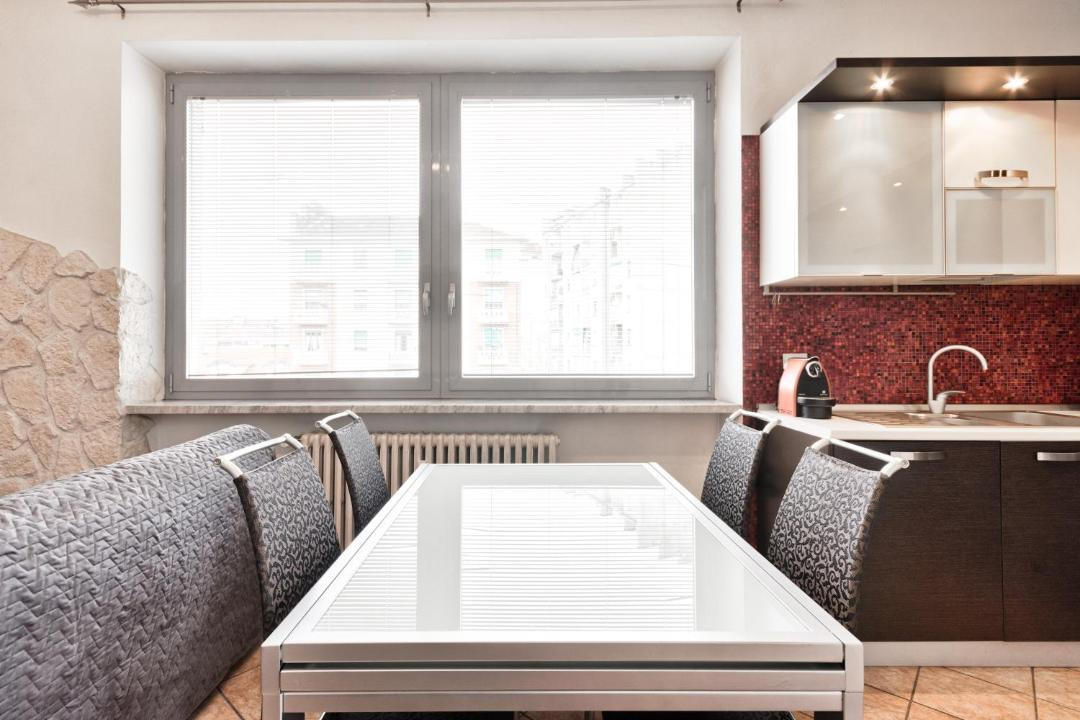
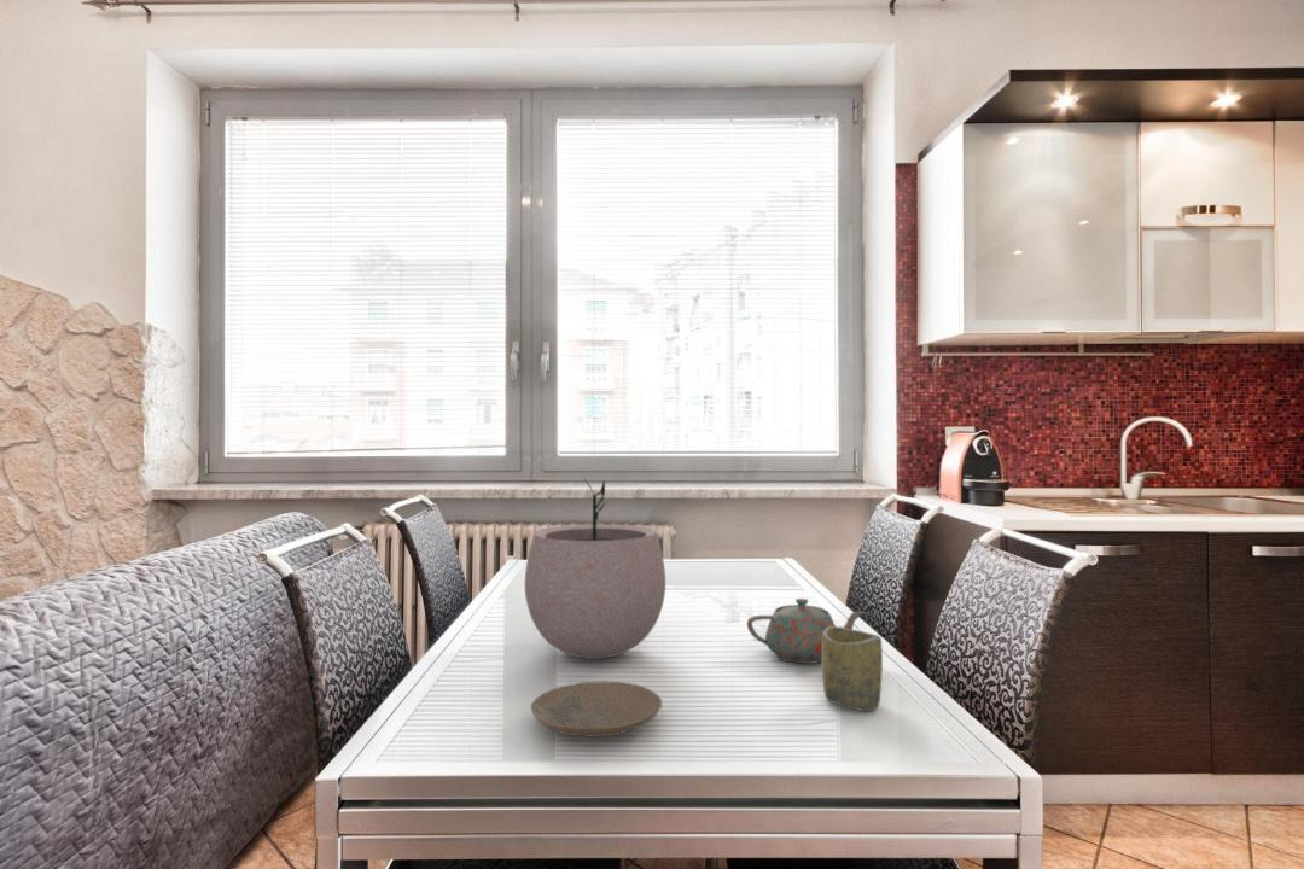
+ cup (851, 667)
+ plant pot (595, 565)
+ teapot (805, 628)
+ plate (596, 712)
